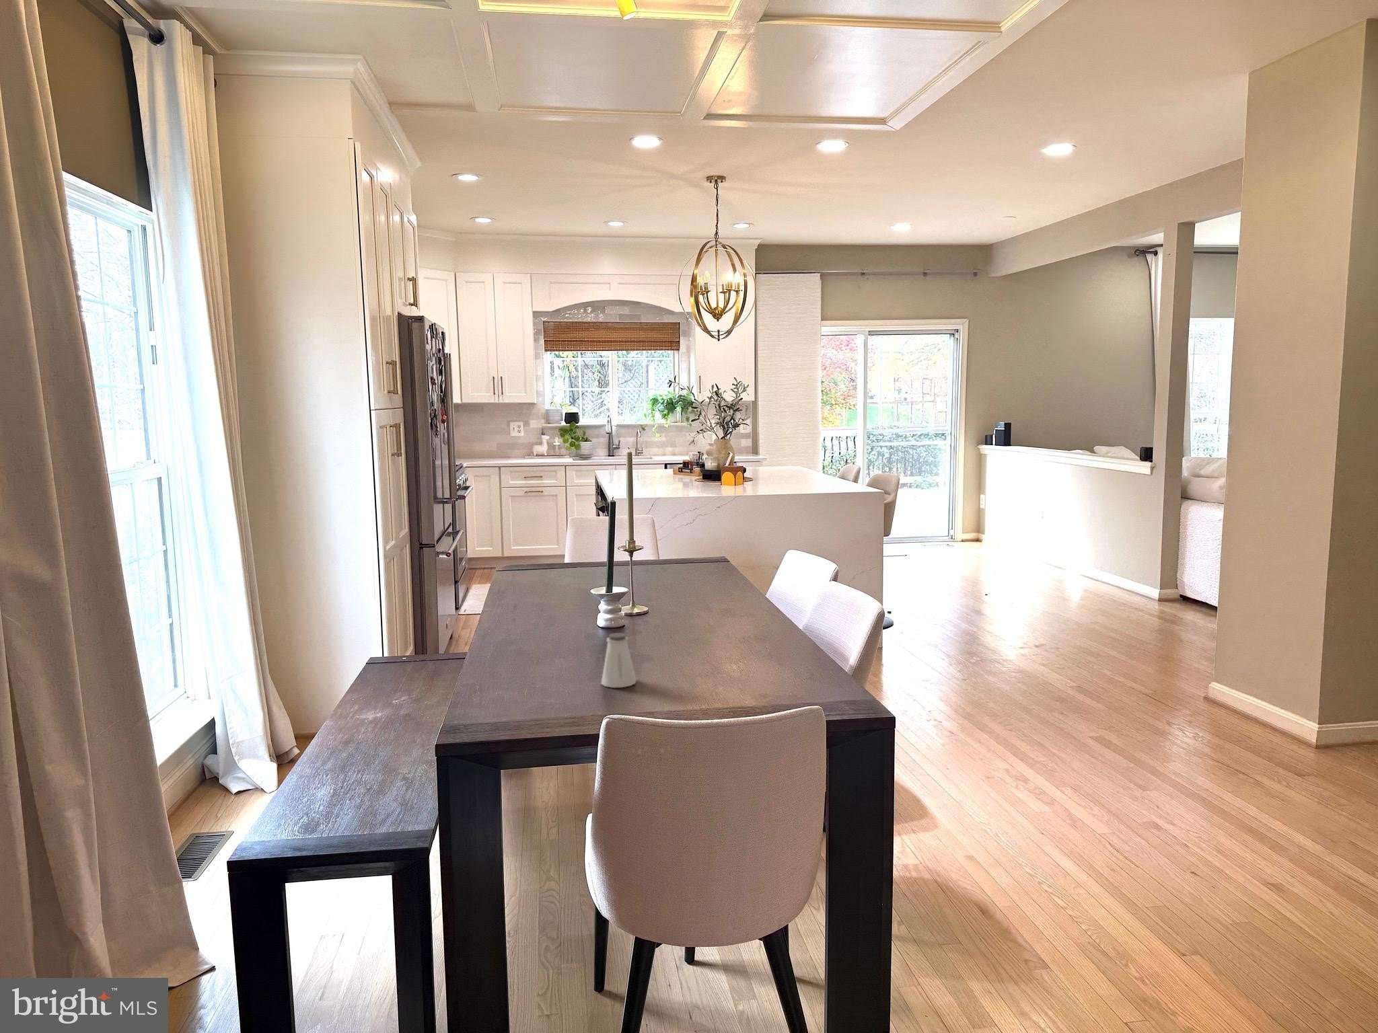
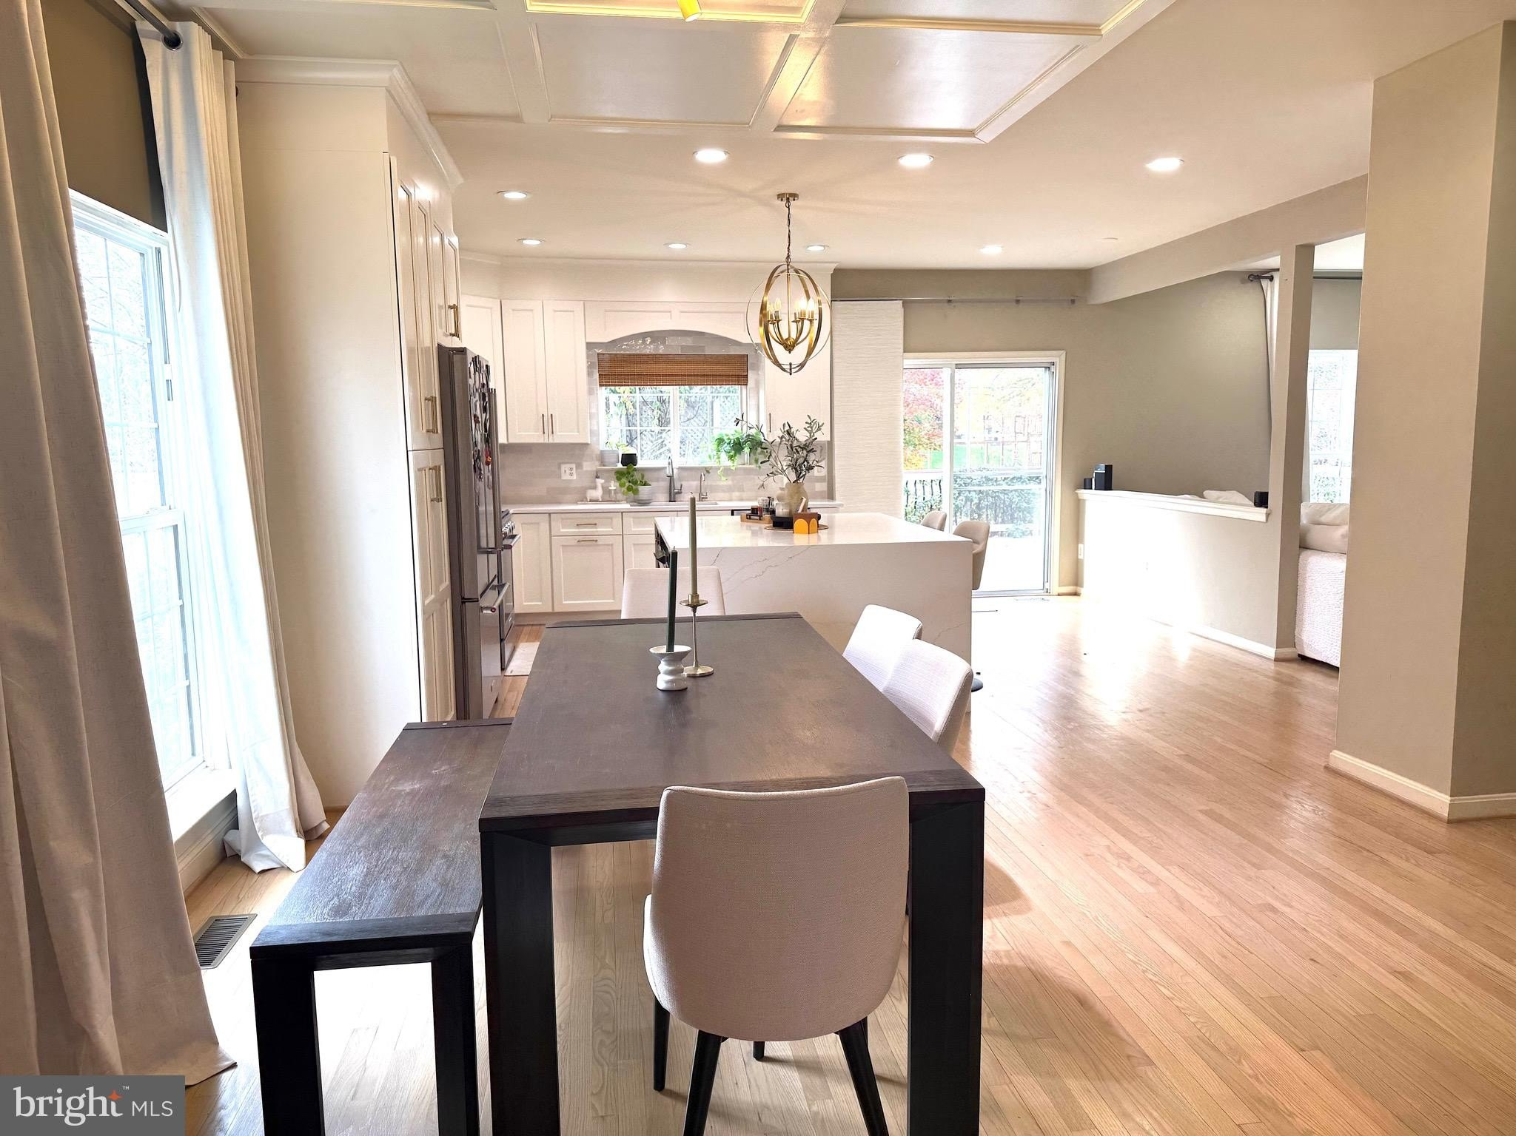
- saltshaker (617, 659)
